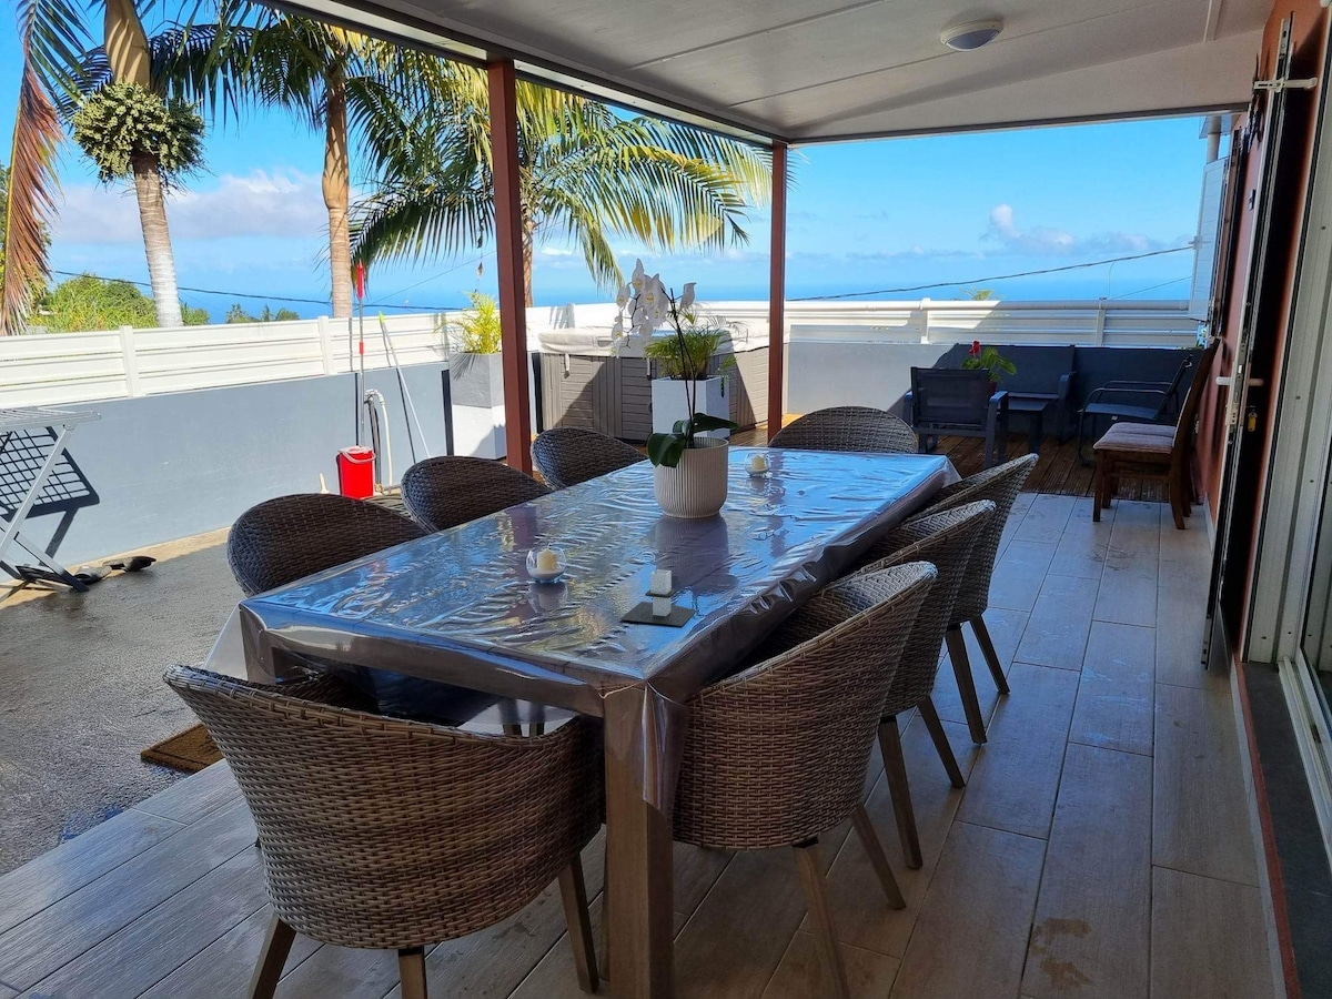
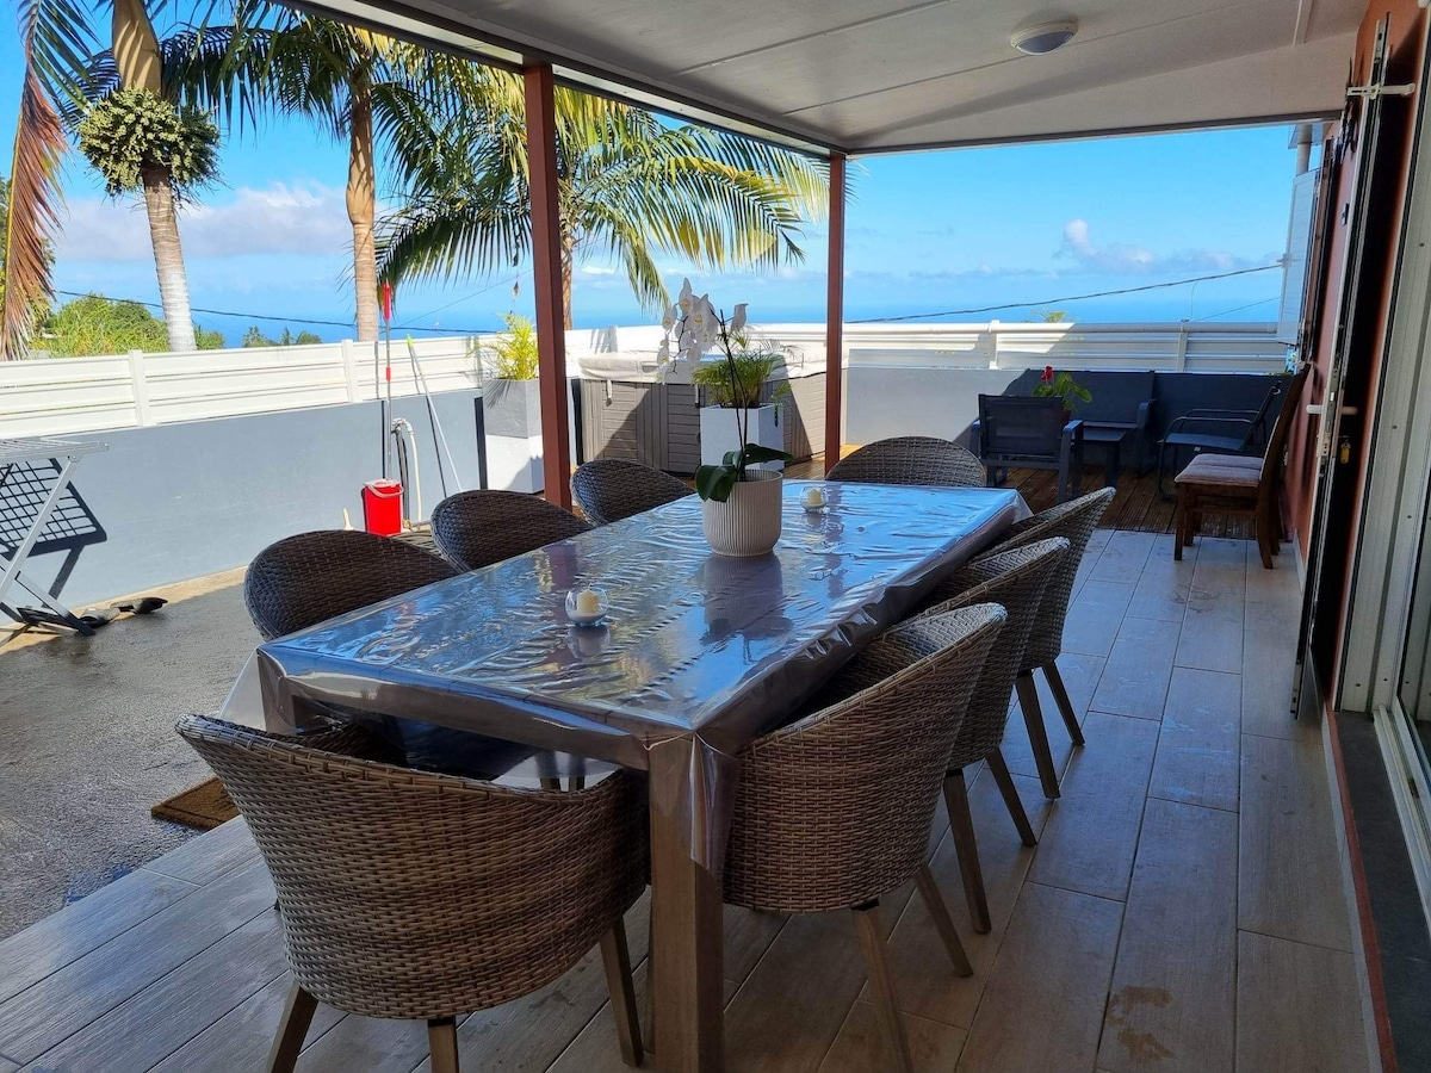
- architectural model (660, 592)
